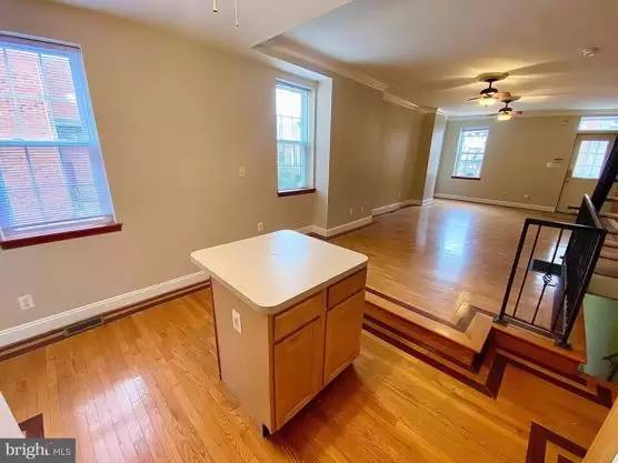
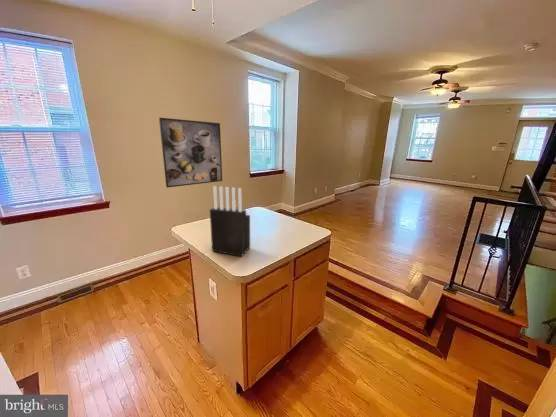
+ knife block (231, 218)
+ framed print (194, 153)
